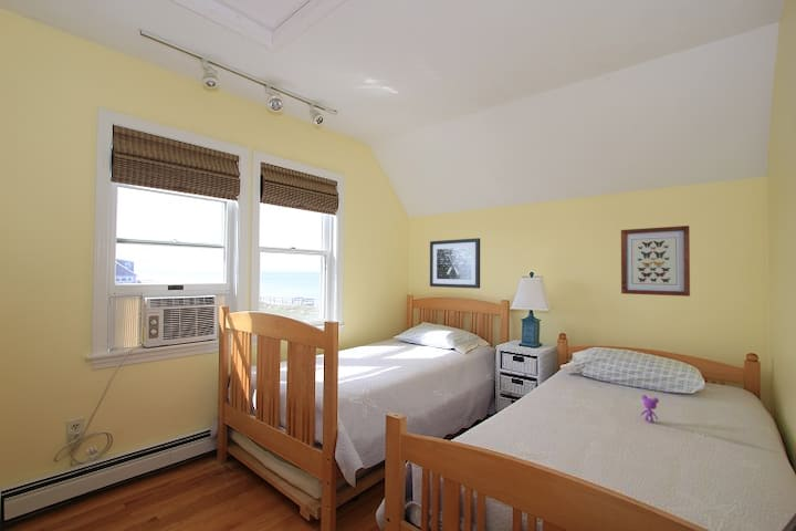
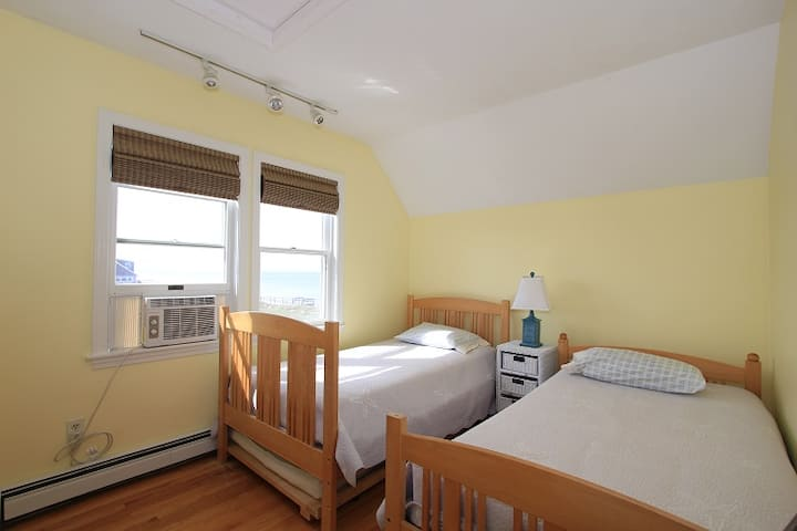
- wall art (453, 263)
- stuffed bear (641, 413)
- wall art (653, 261)
